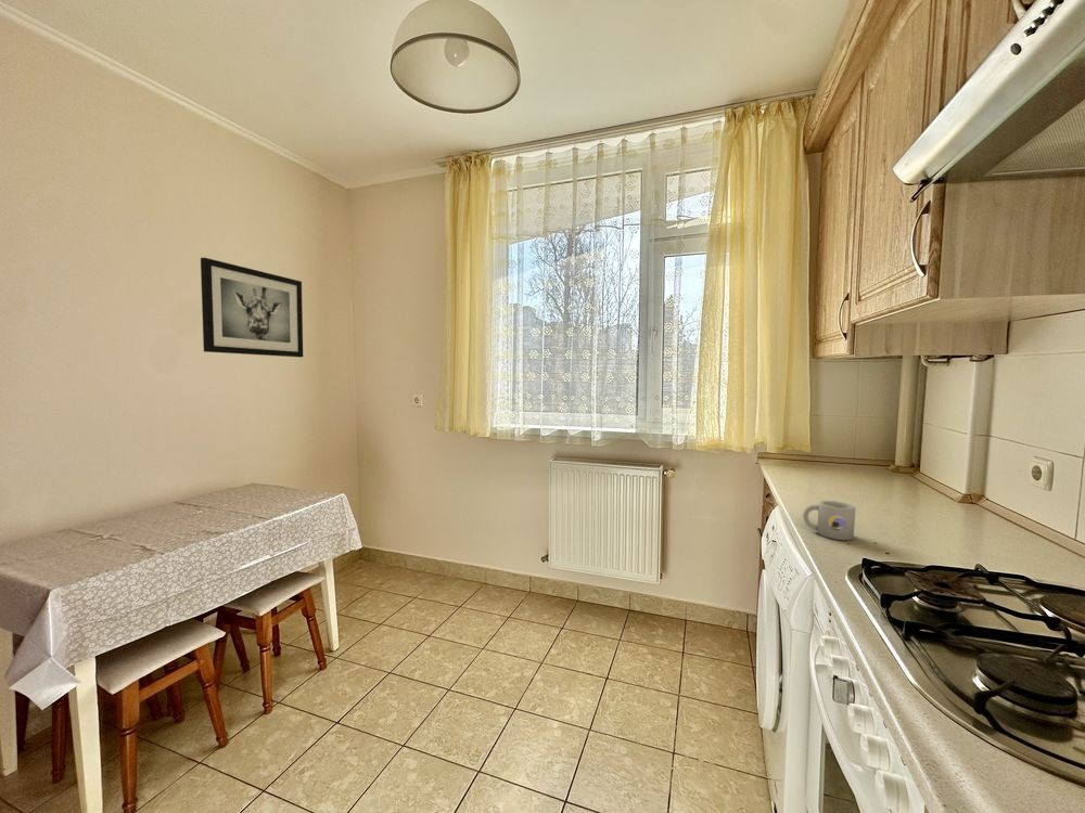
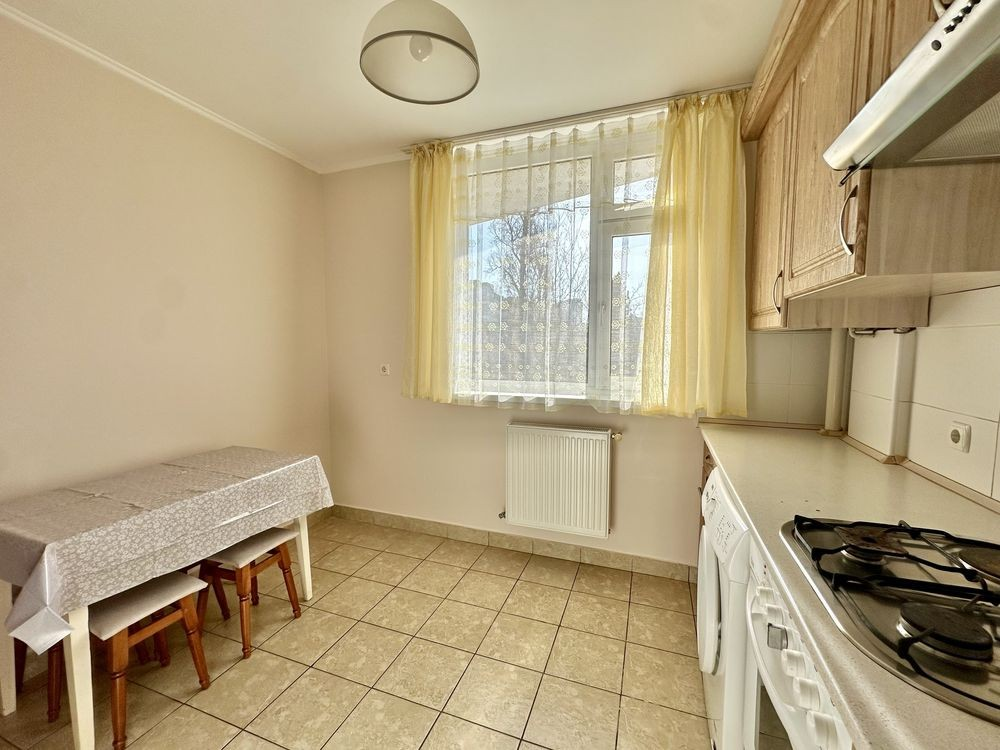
- mug (828, 518)
- wall art (257, 312)
